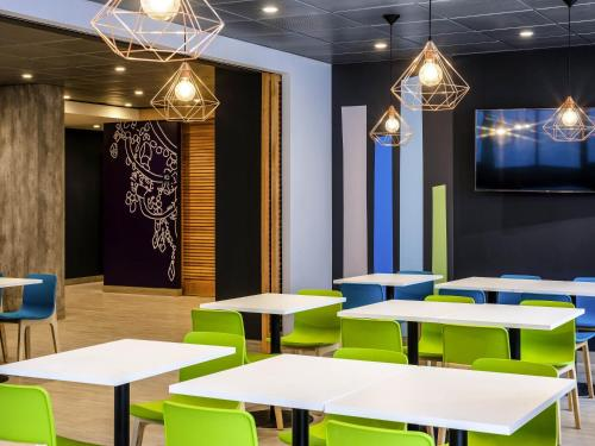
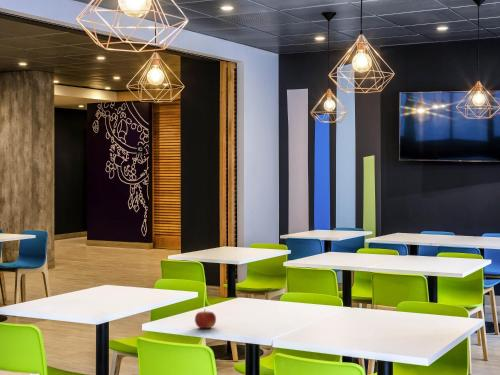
+ fruit (205, 318)
